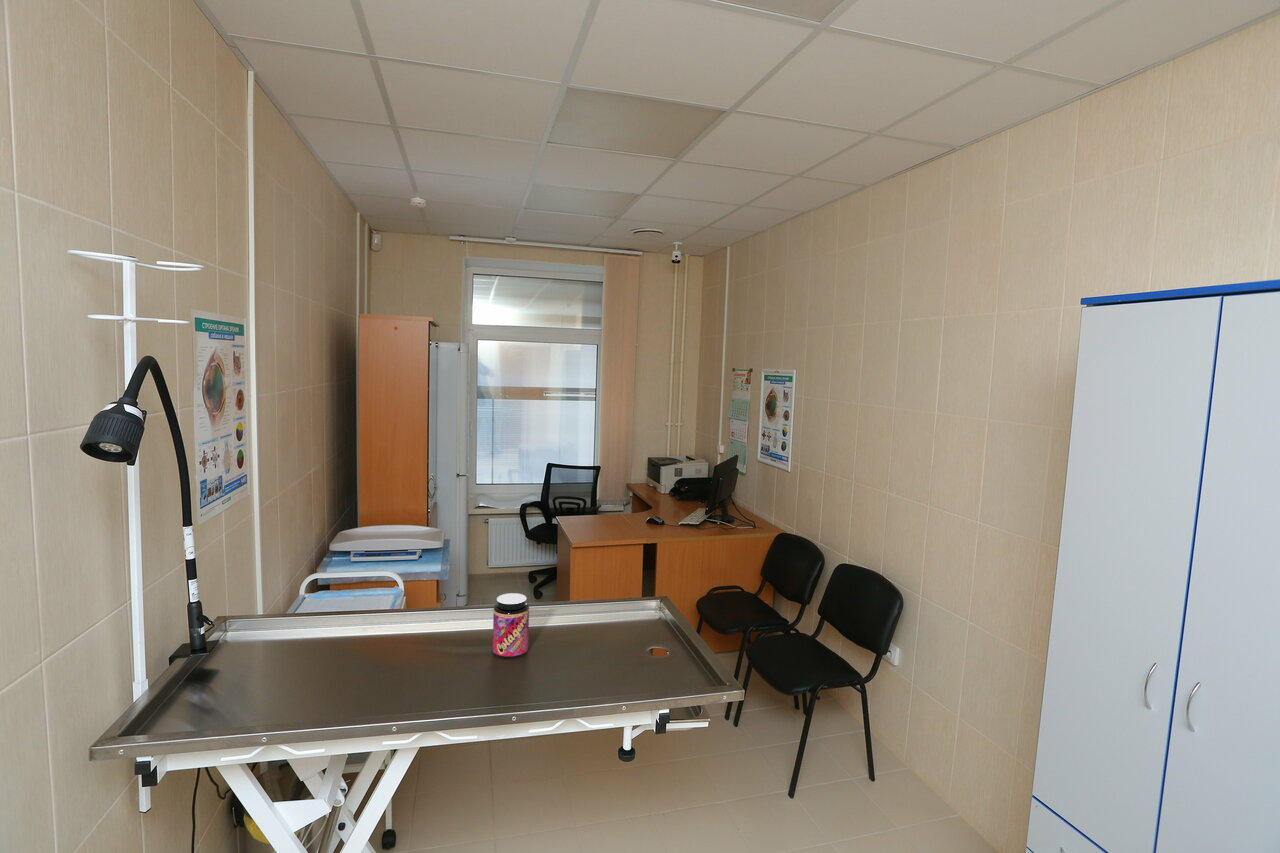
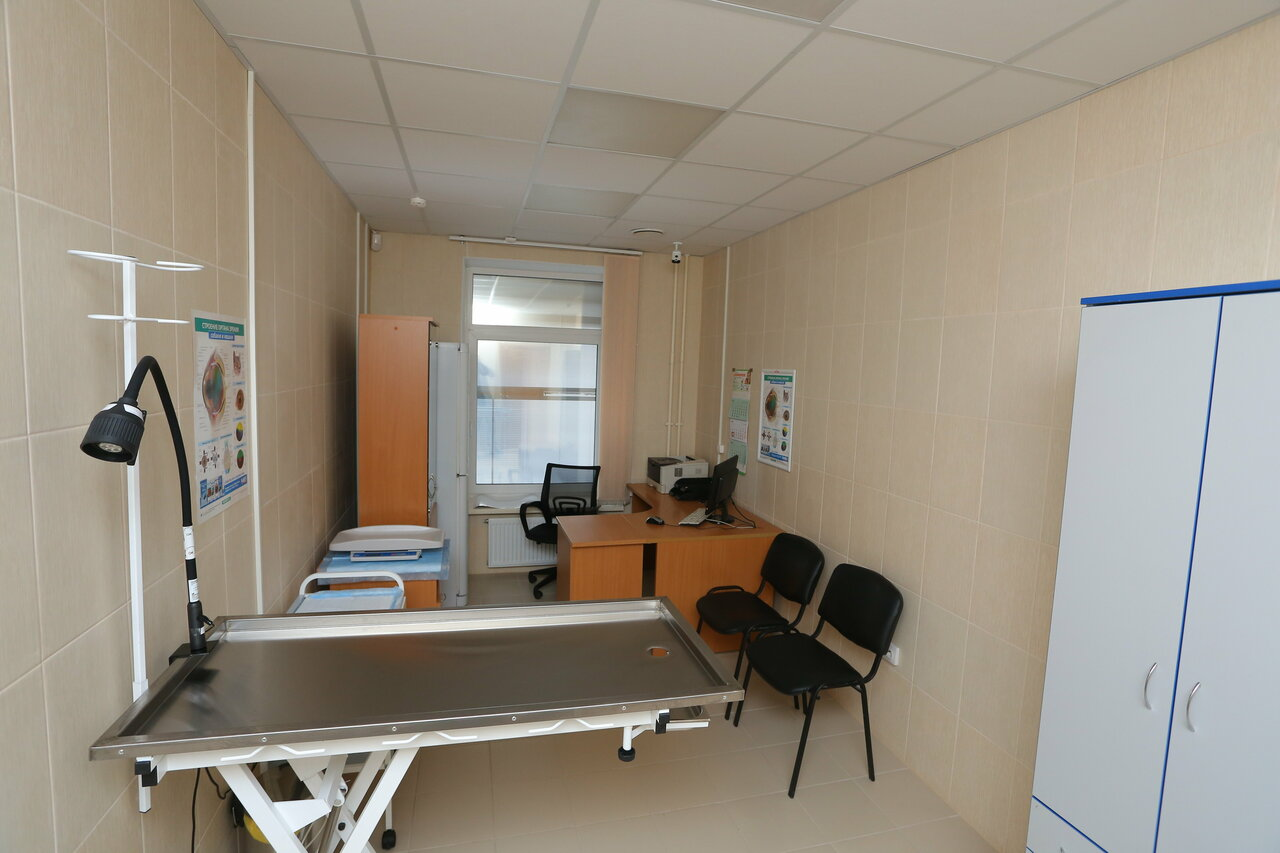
- jar (511, 624)
